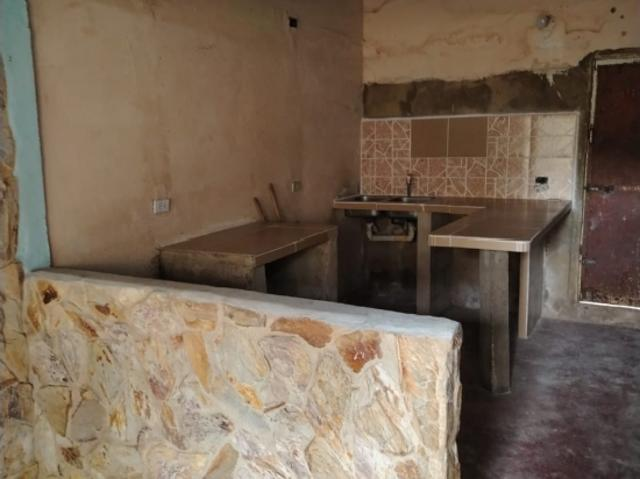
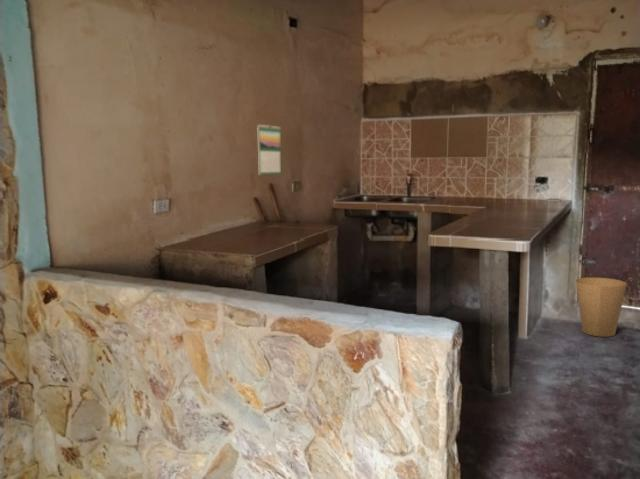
+ trash can (599, 307)
+ calendar (269, 149)
